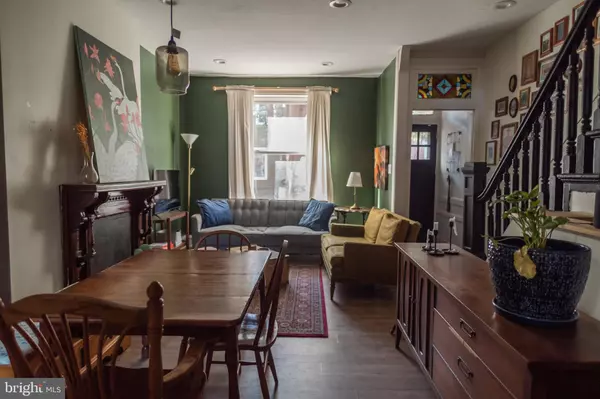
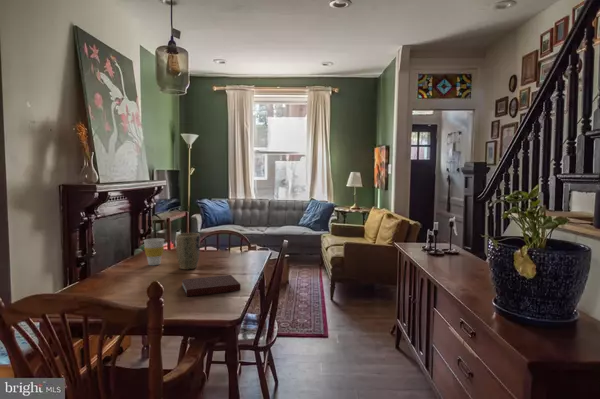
+ cup (154, 252)
+ notebook (210, 284)
+ plant pot (188, 251)
